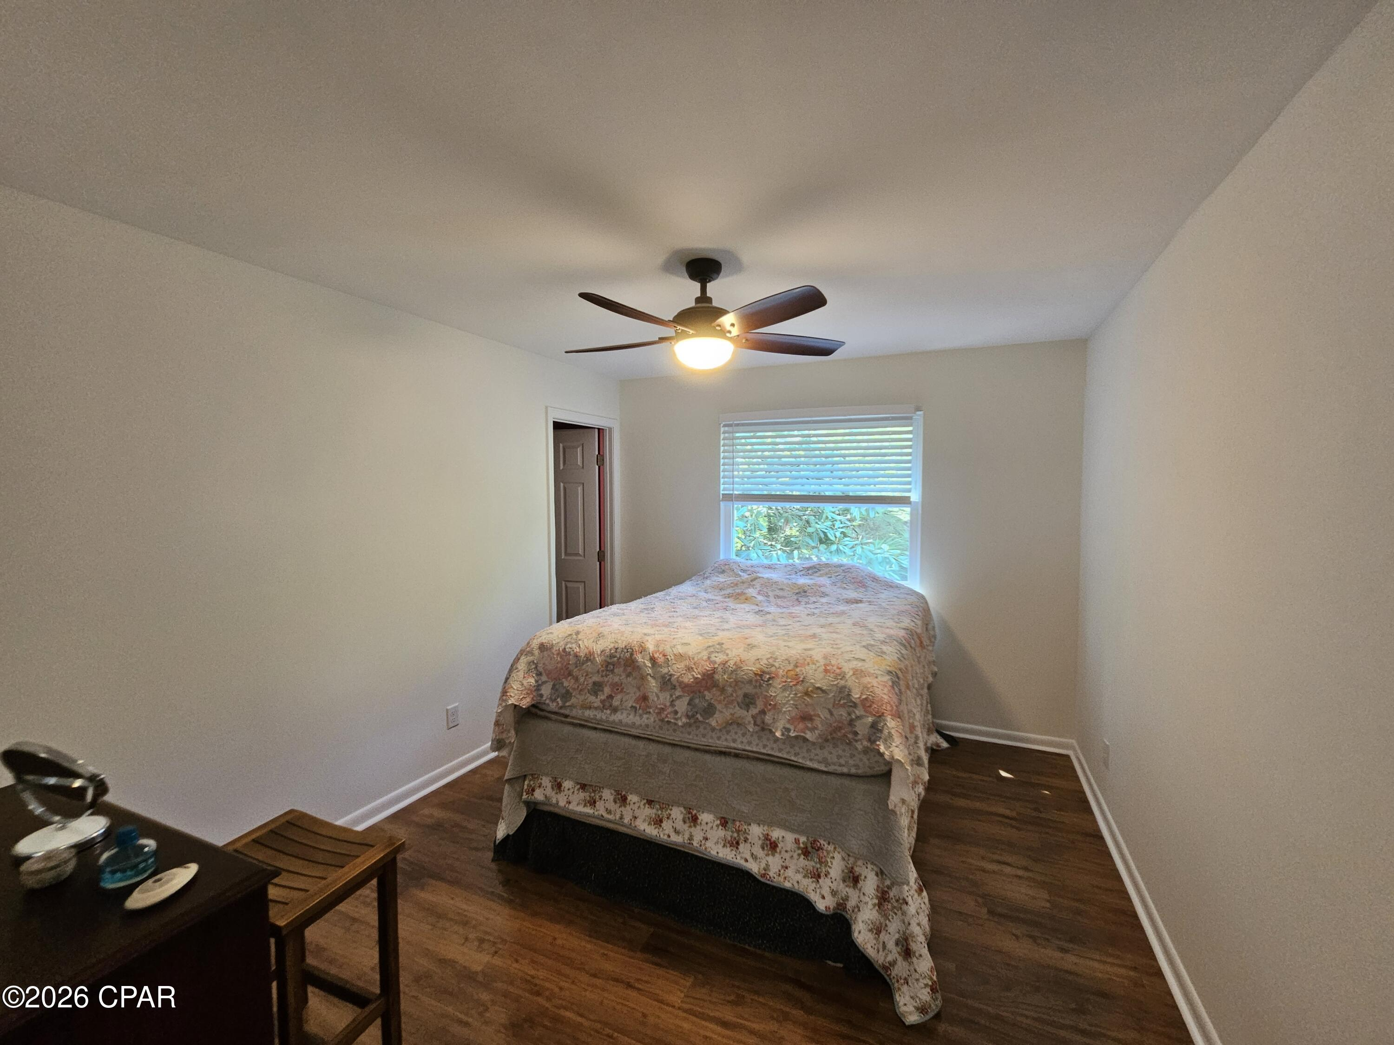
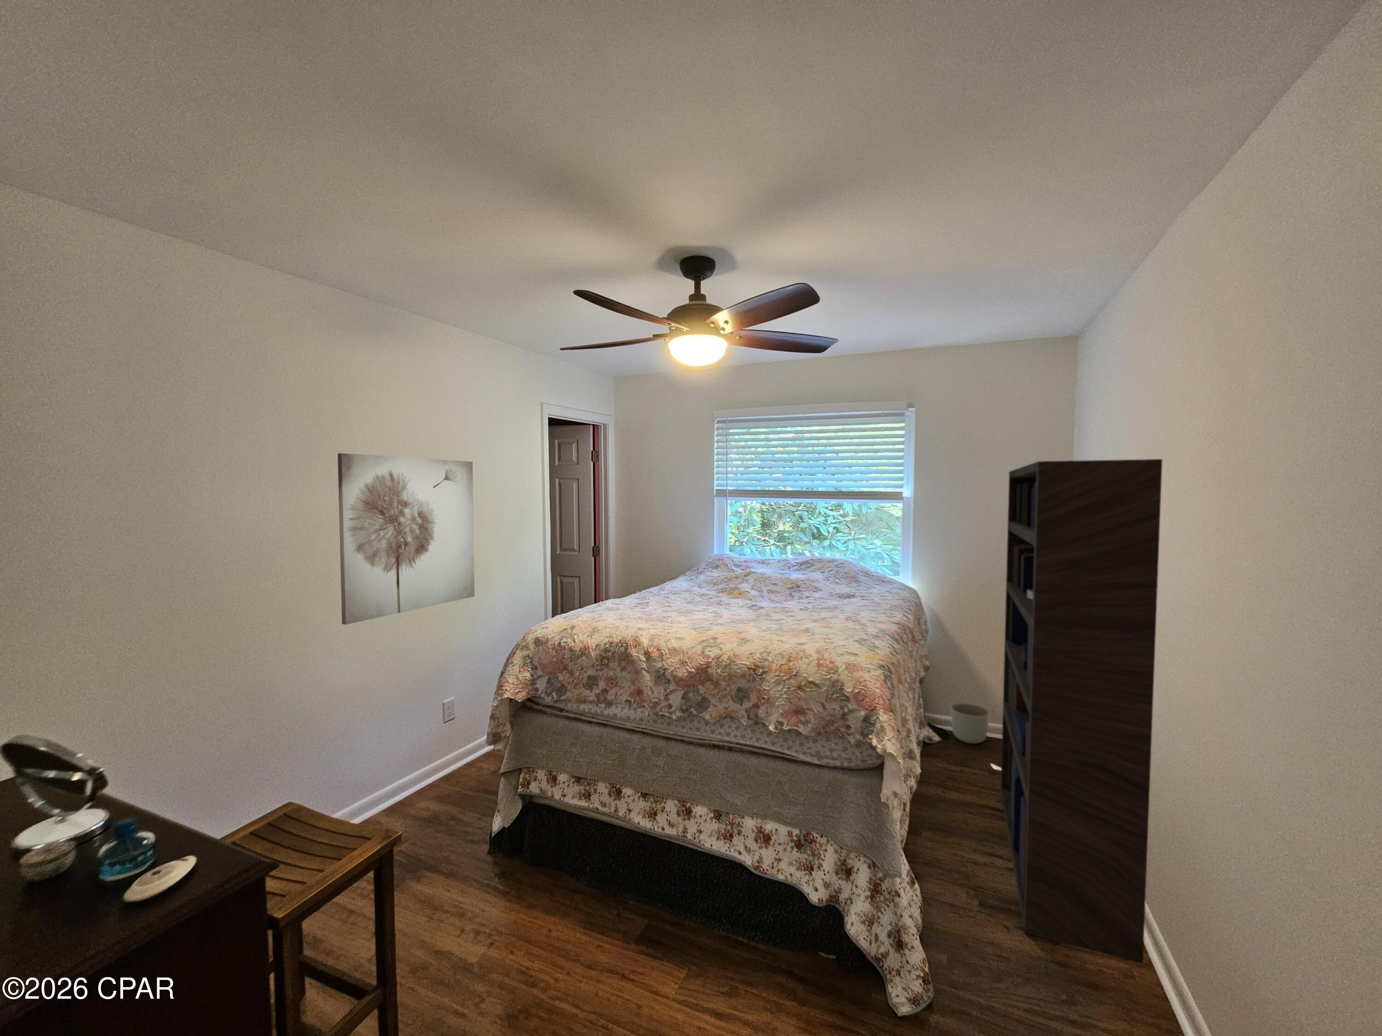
+ planter (970, 725)
+ wall art (415, 533)
+ bookcase (1061, 666)
